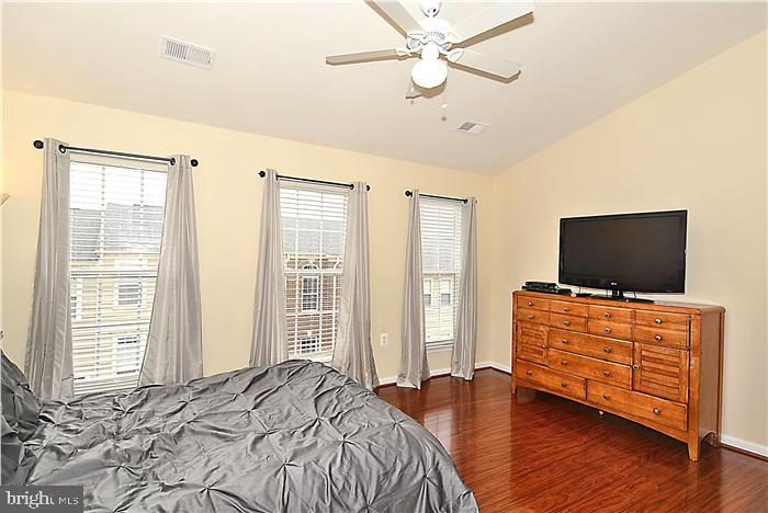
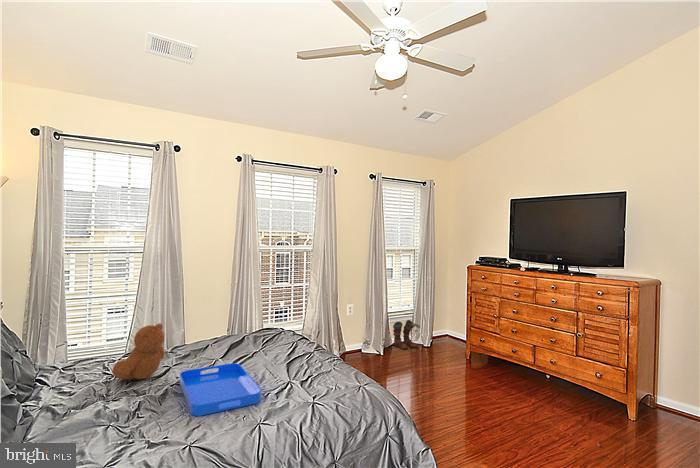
+ boots (407, 333)
+ serving tray (218, 386)
+ teddy bear (142, 350)
